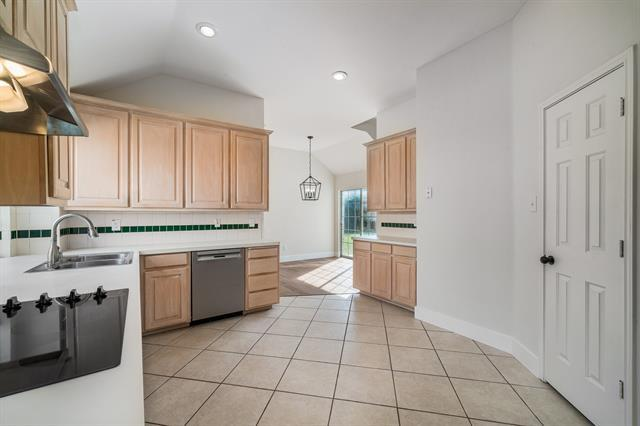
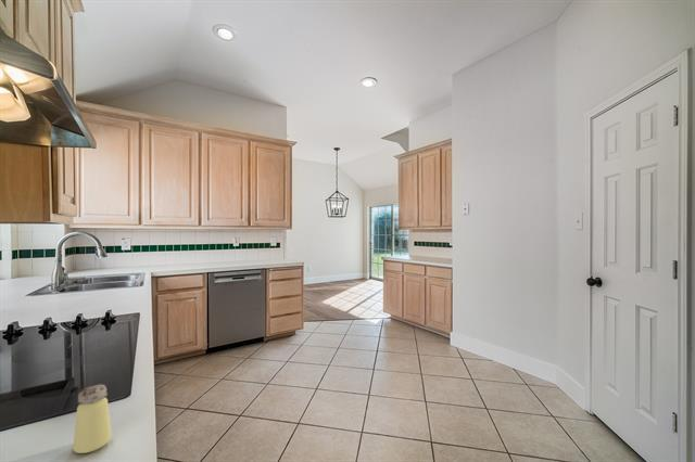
+ saltshaker (92, 415)
